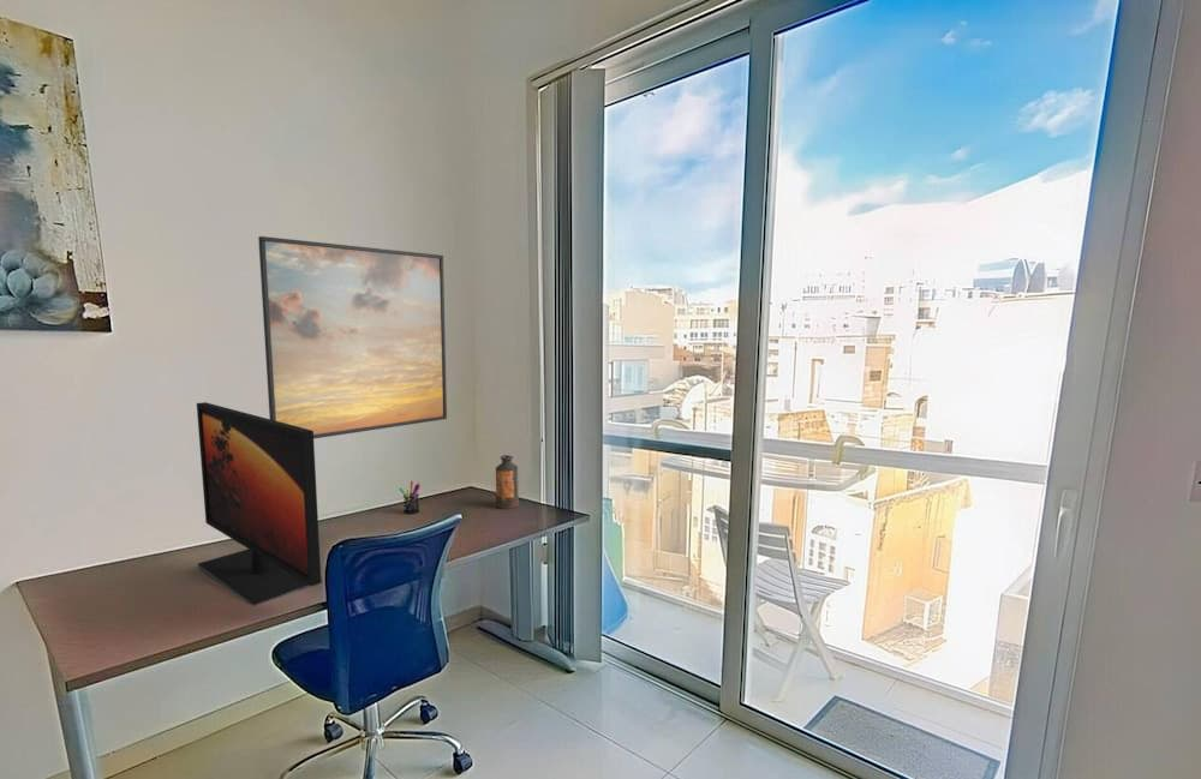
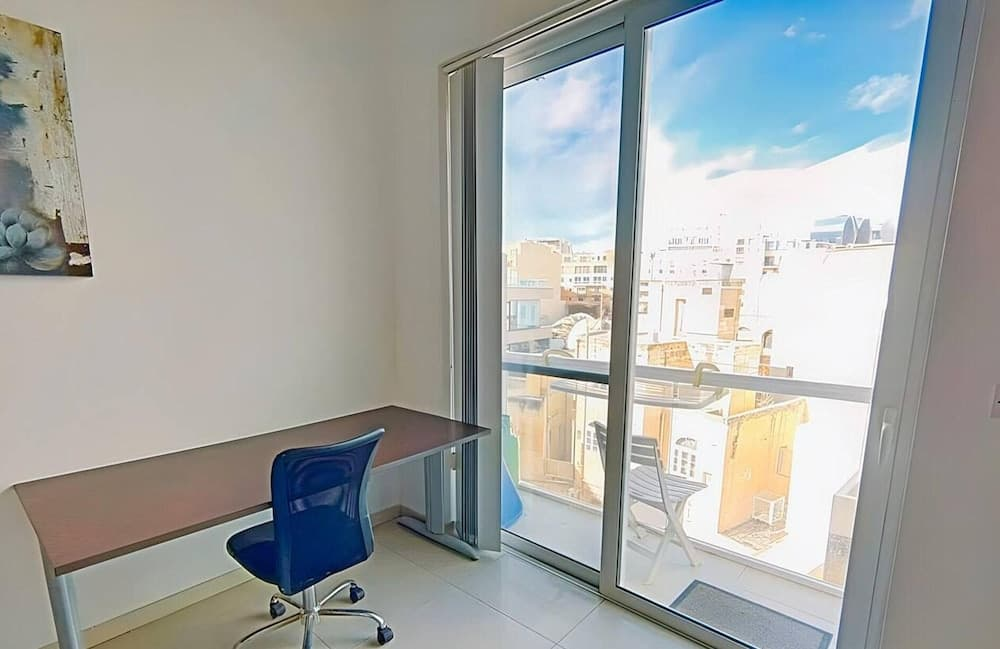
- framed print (365, 340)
- monitor (253, 496)
- pen holder (410, 497)
- bottle (507, 480)
